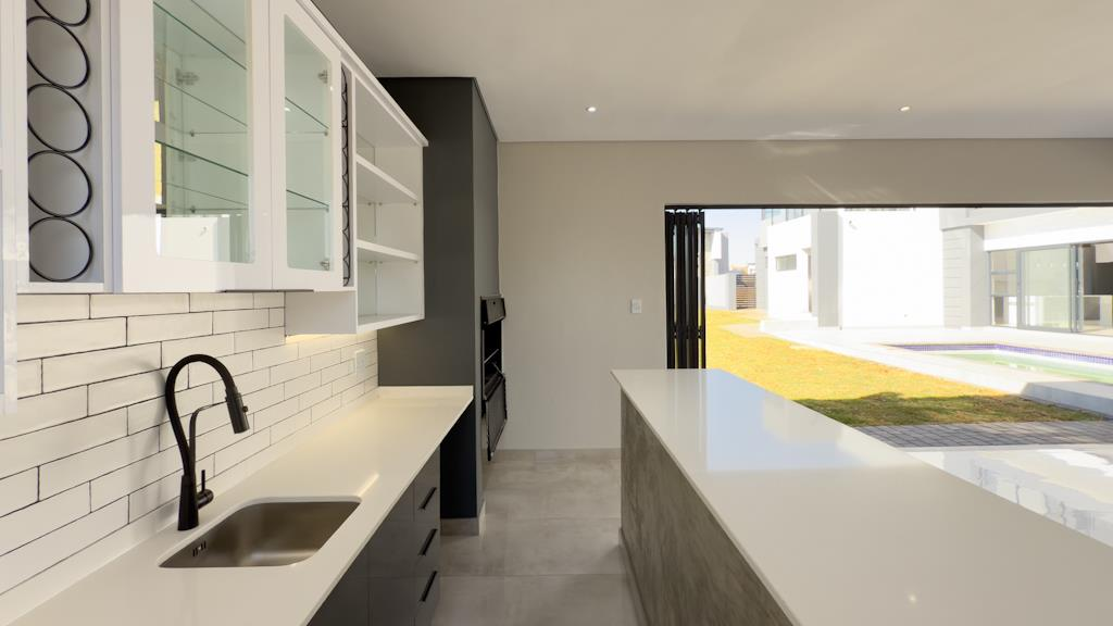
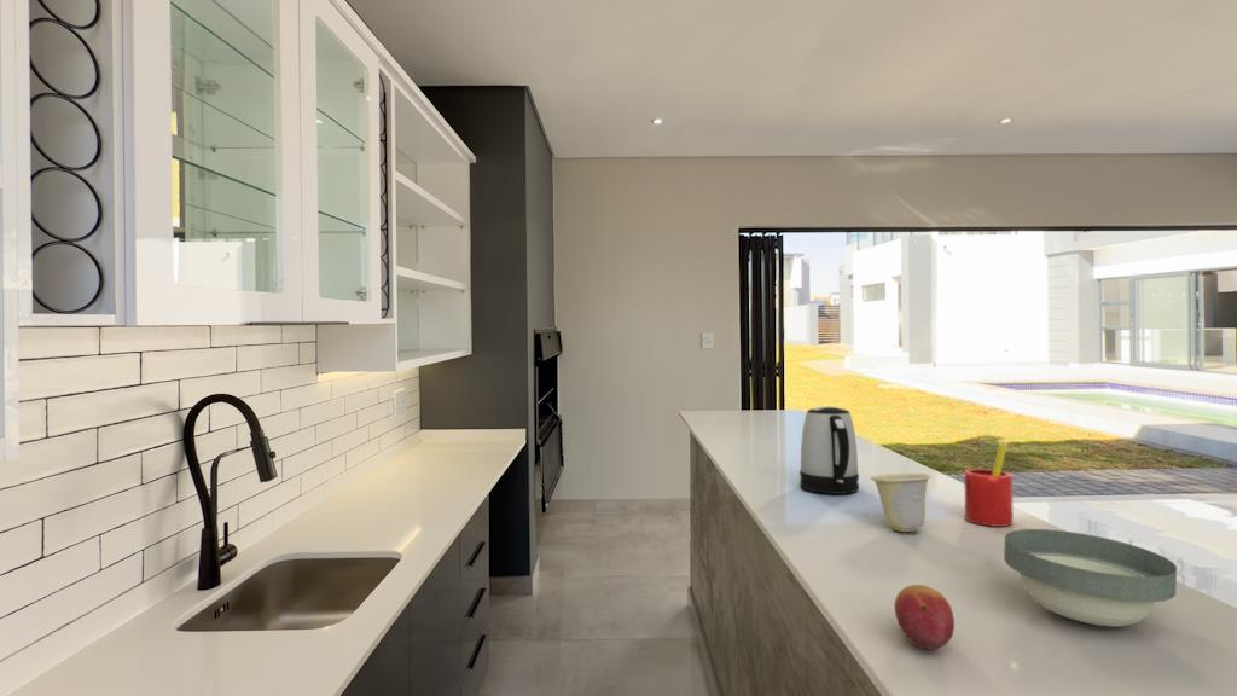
+ bowl (1085, 581)
+ kettle (831, 448)
+ cup (900, 500)
+ fruit (923, 614)
+ straw (991, 480)
